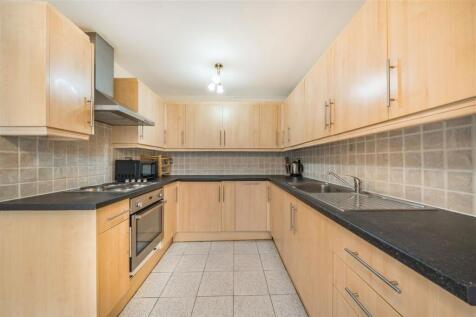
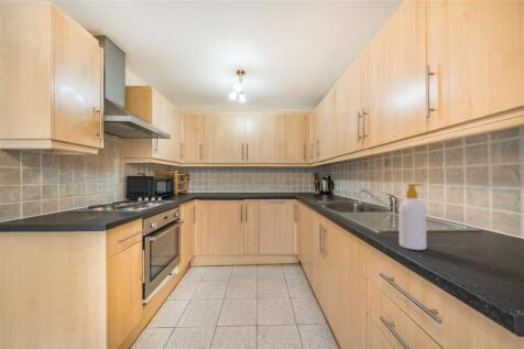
+ soap bottle (413, 215)
